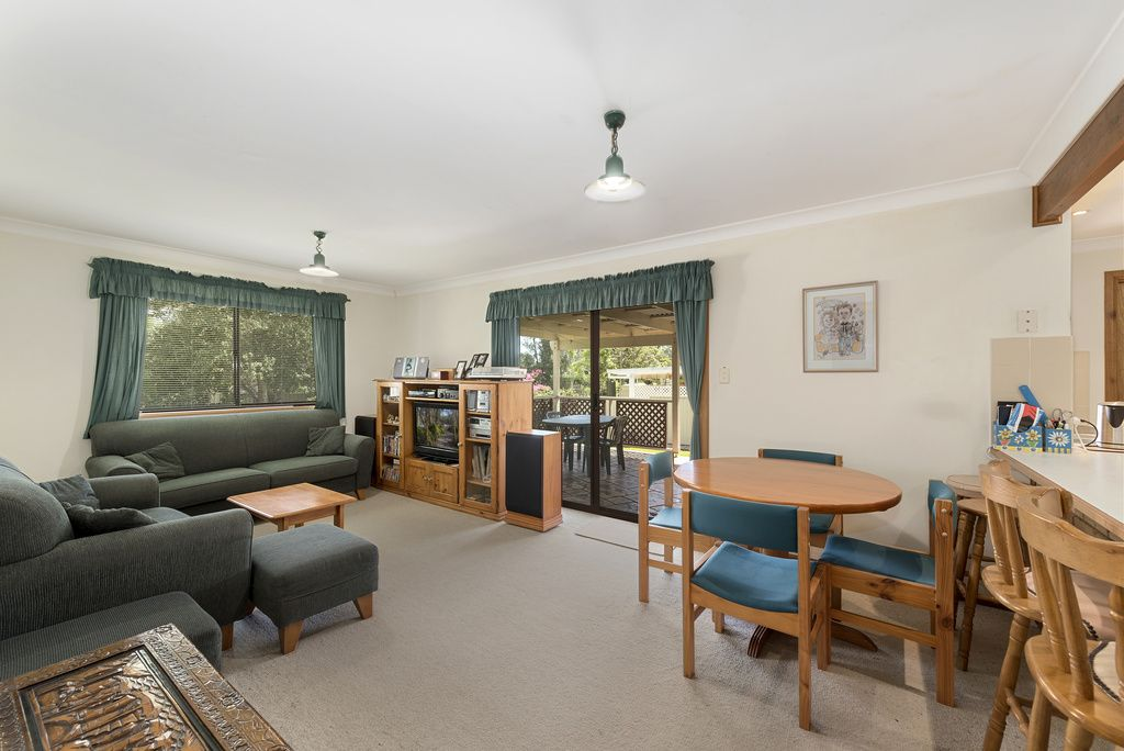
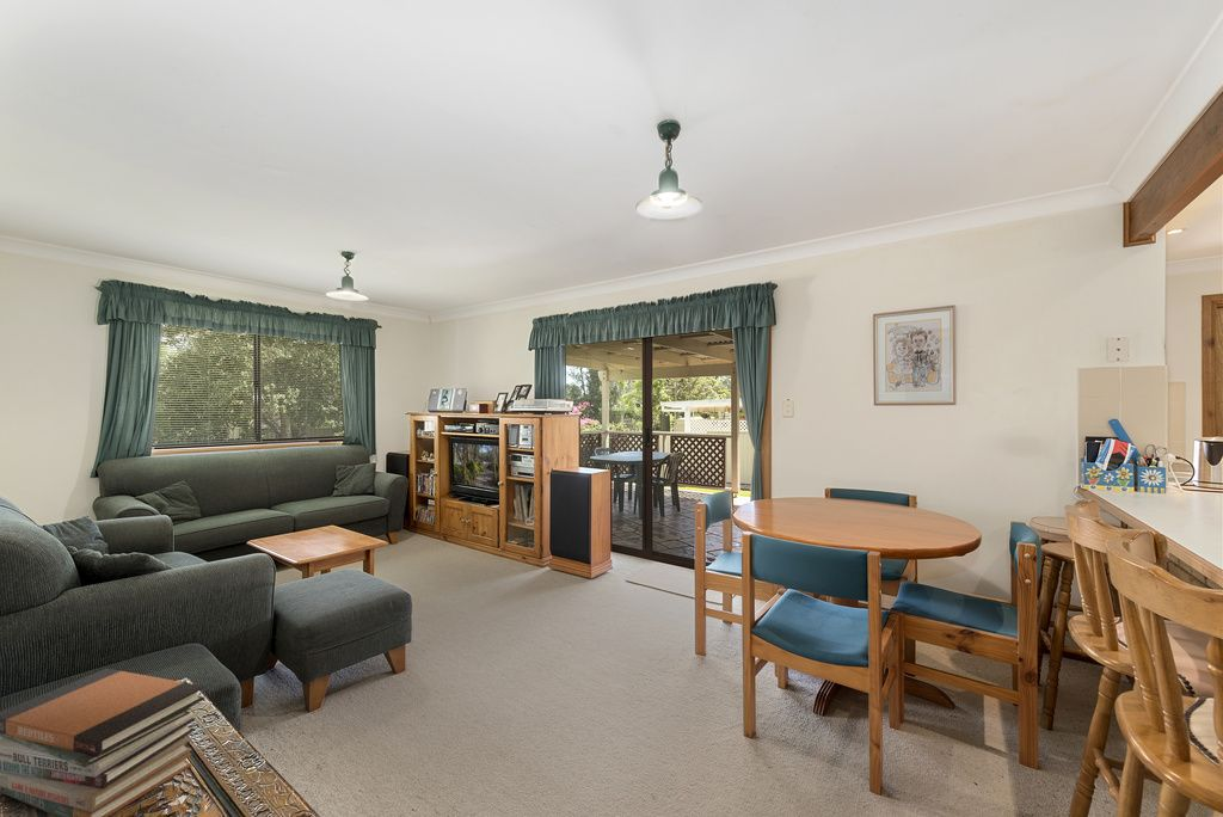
+ book stack (99, 738)
